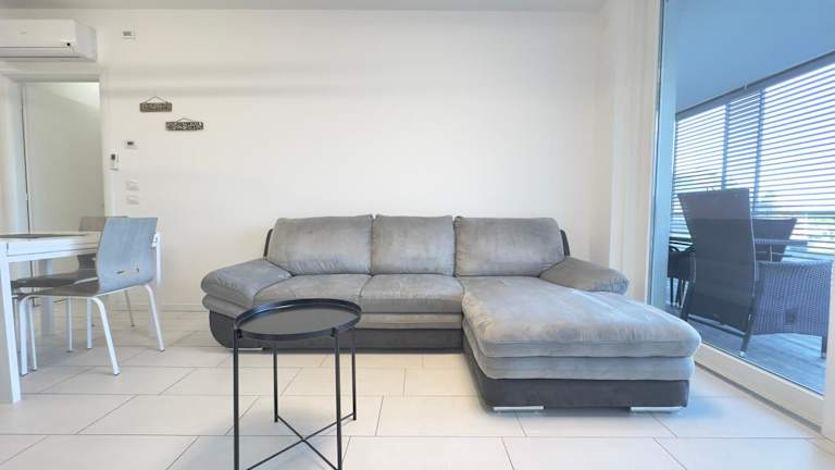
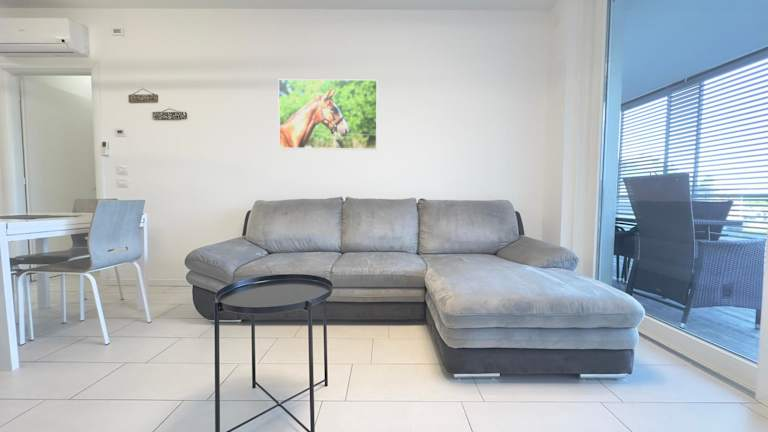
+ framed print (328, 114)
